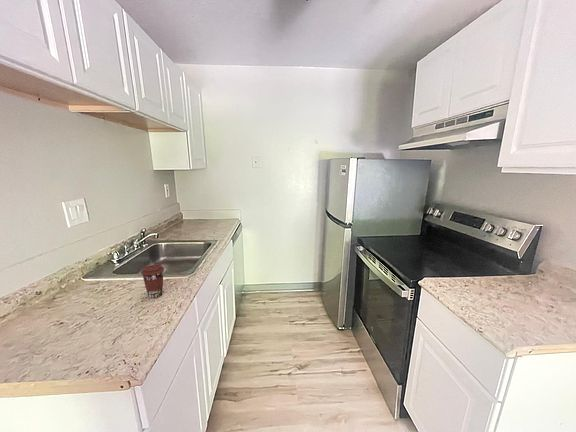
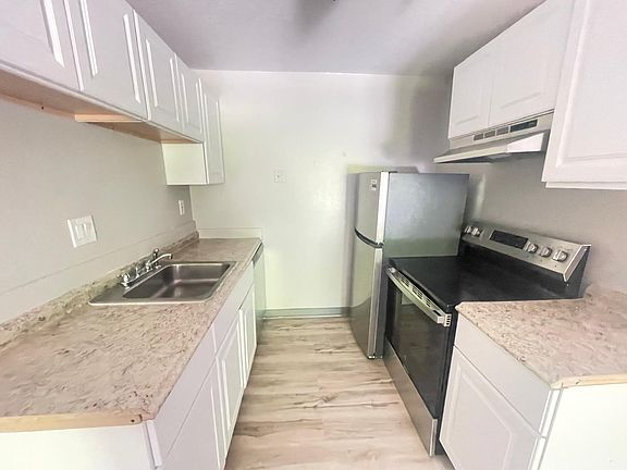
- coffee cup (153, 281)
